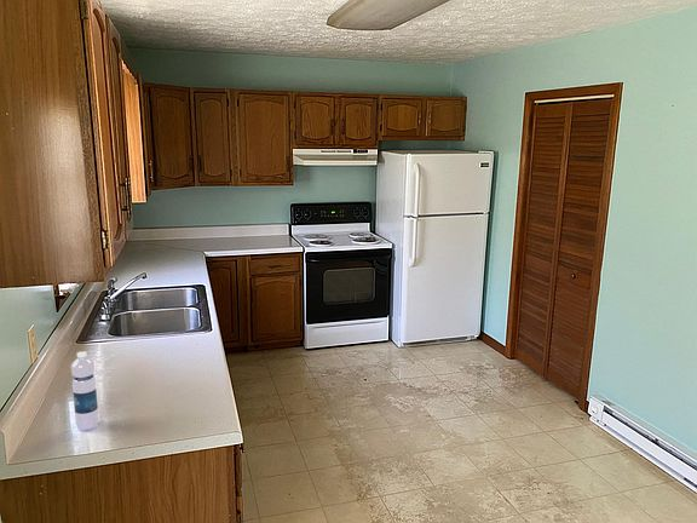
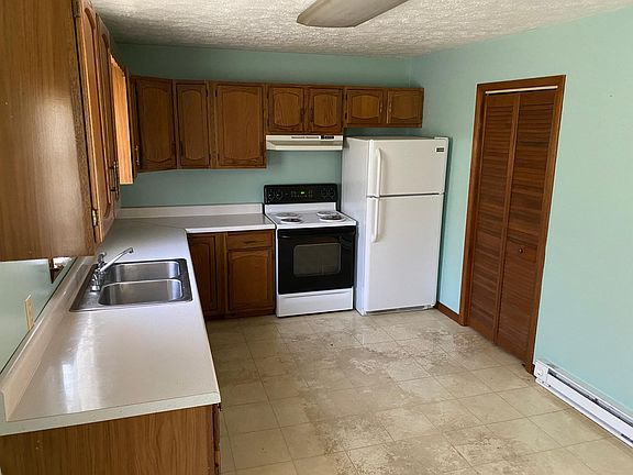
- water bottle (85, 390)
